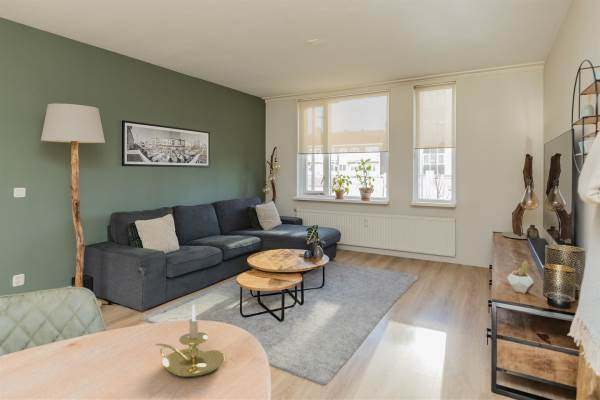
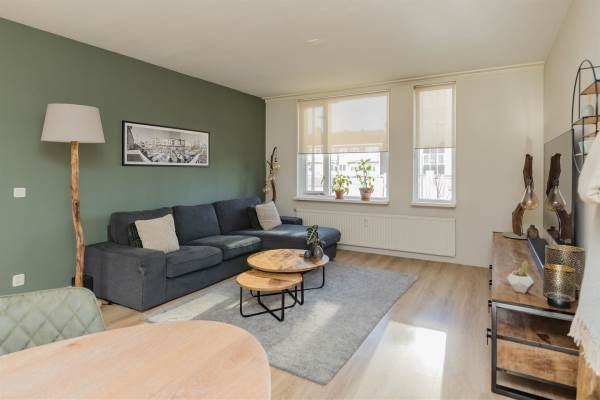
- candle holder (189, 334)
